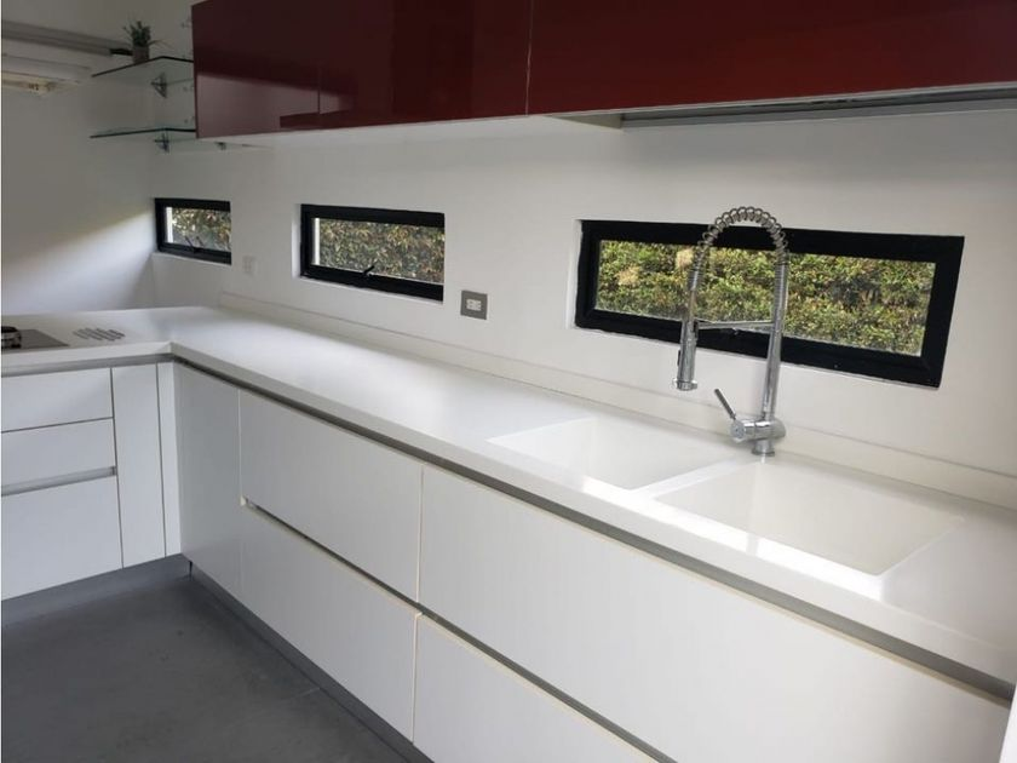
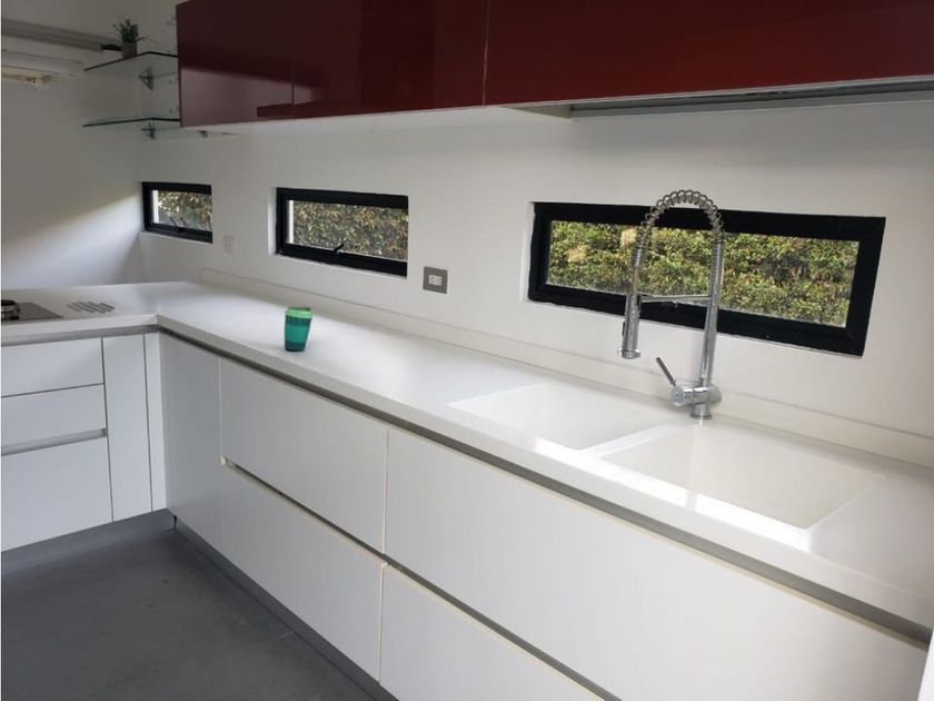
+ cup (298, 328)
